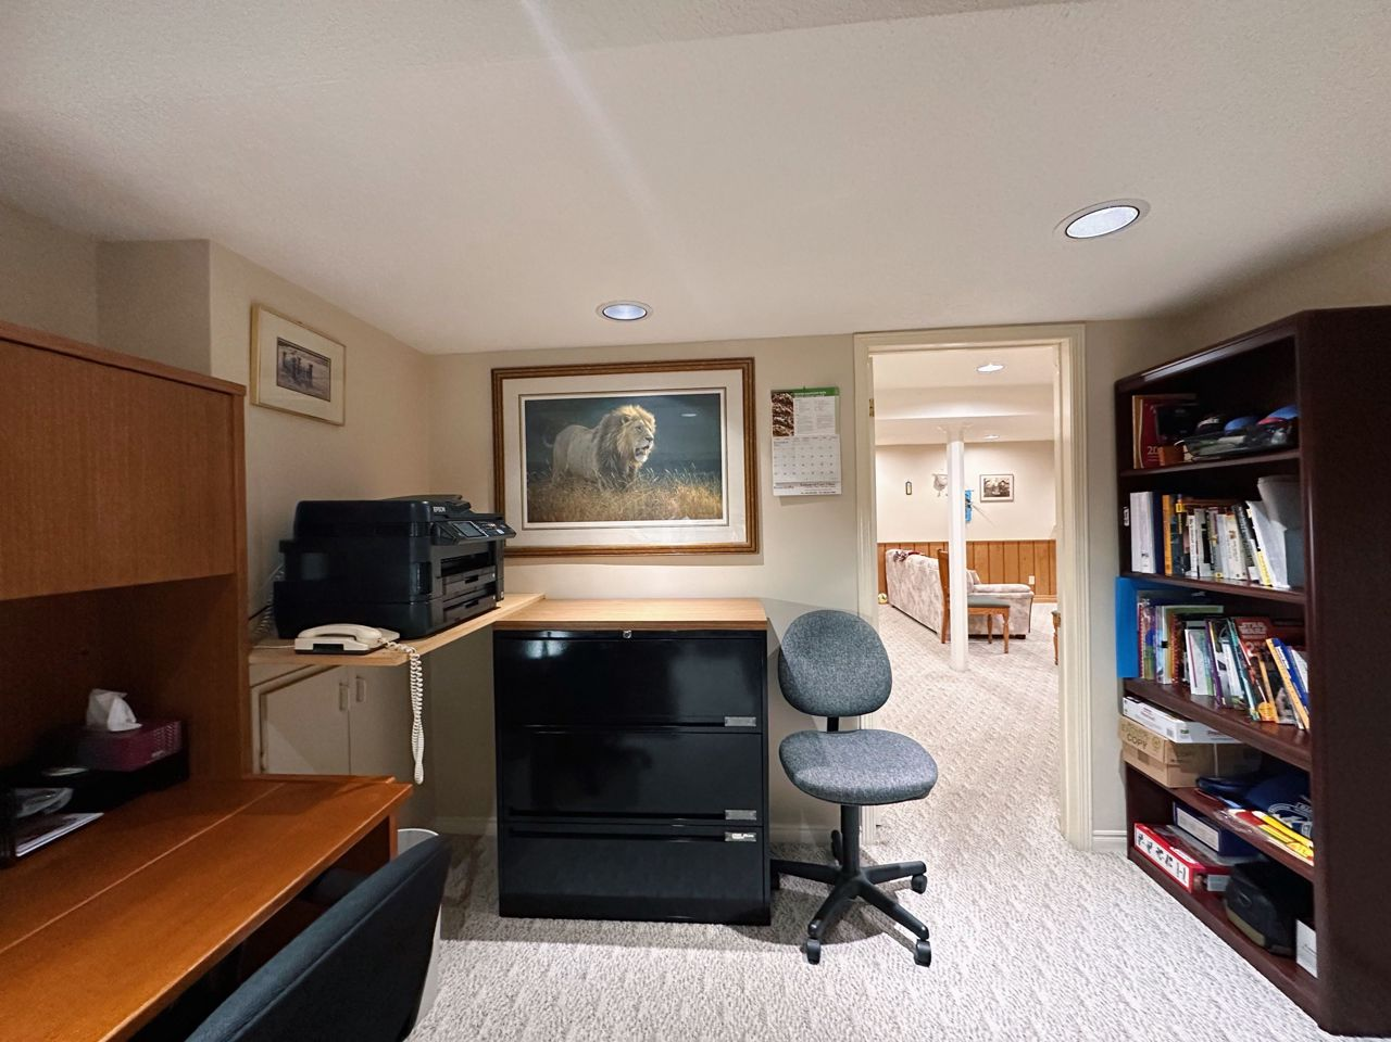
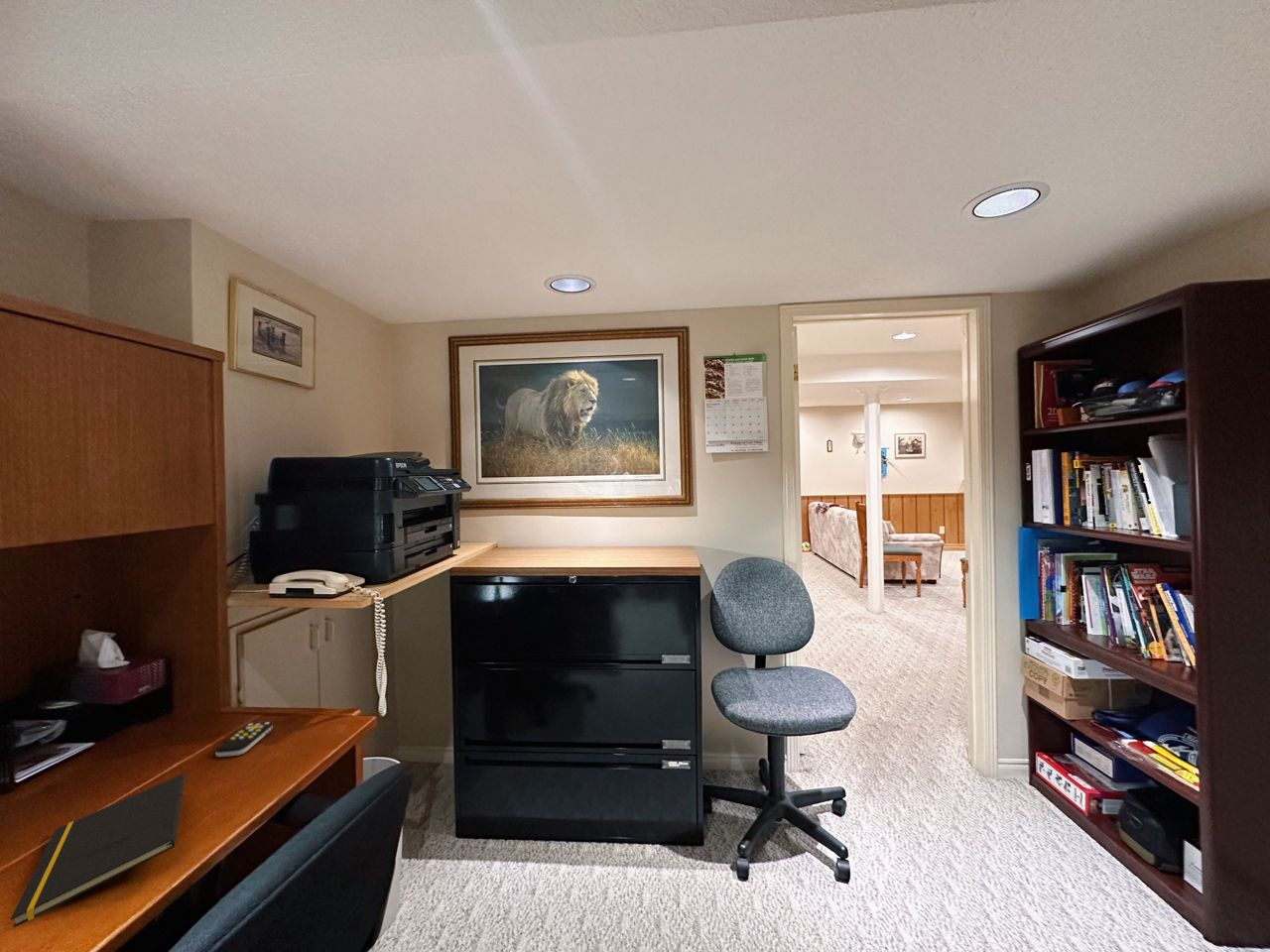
+ notepad (112, 837)
+ remote control (245, 738)
